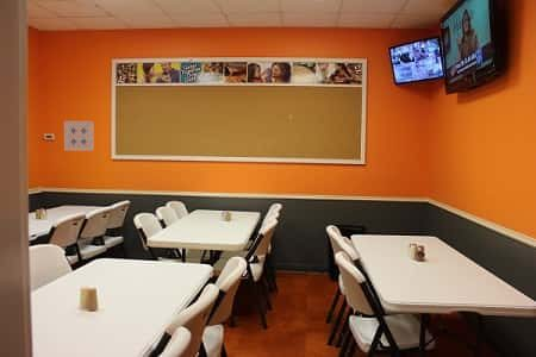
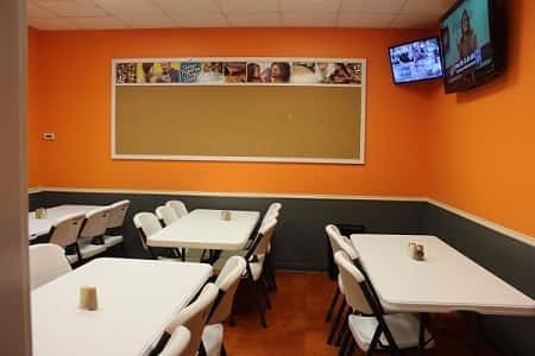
- wall art (79, 136)
